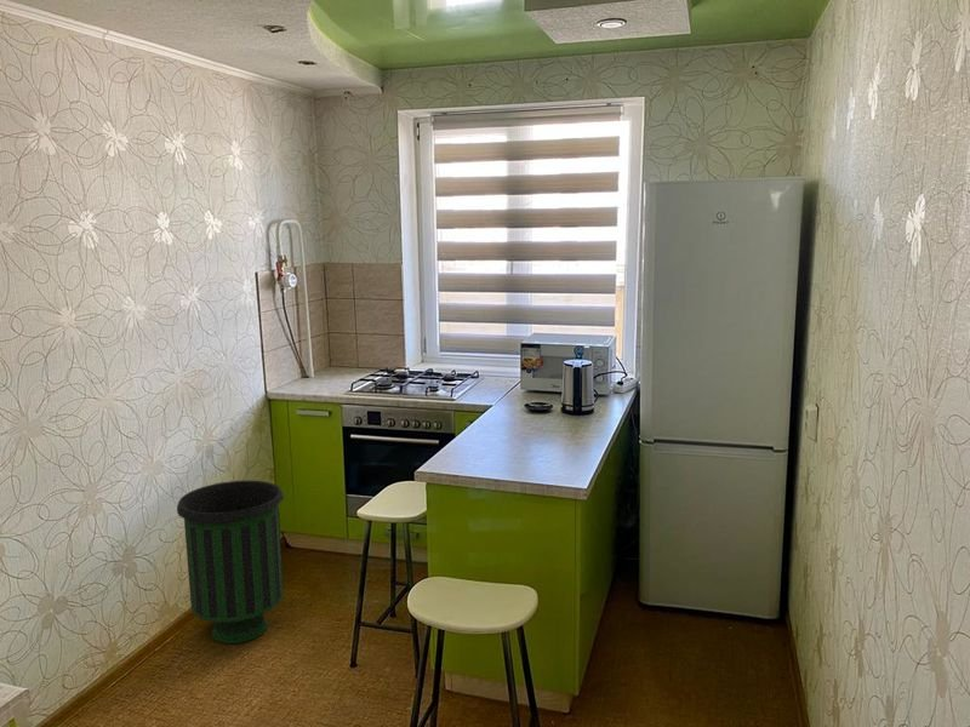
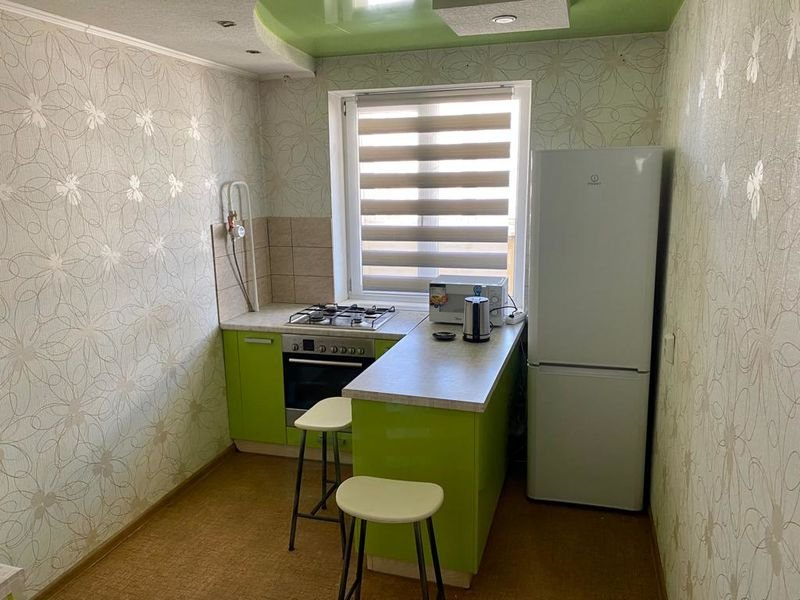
- trash can (235, 563)
